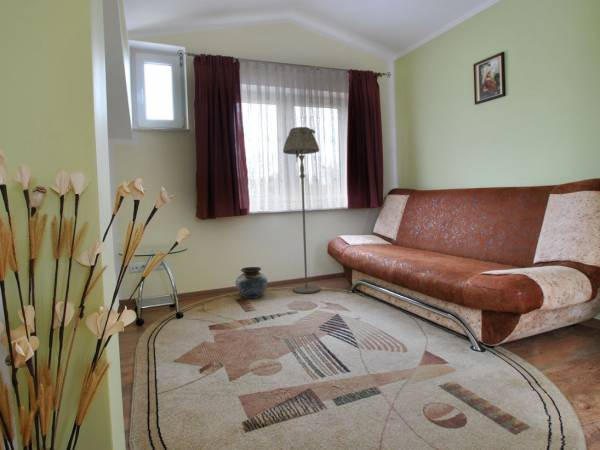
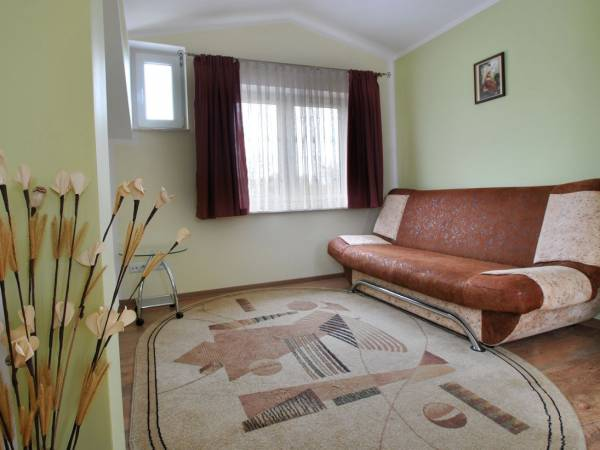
- floor lamp (303, 210)
- vase (251, 282)
